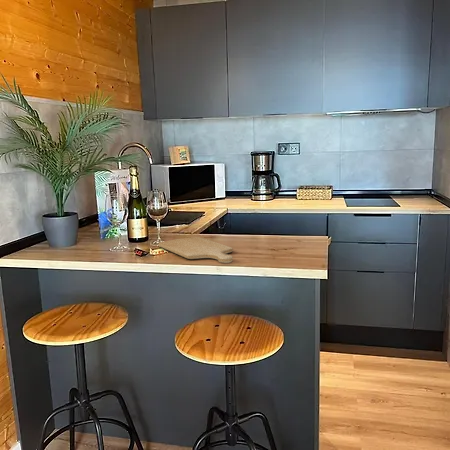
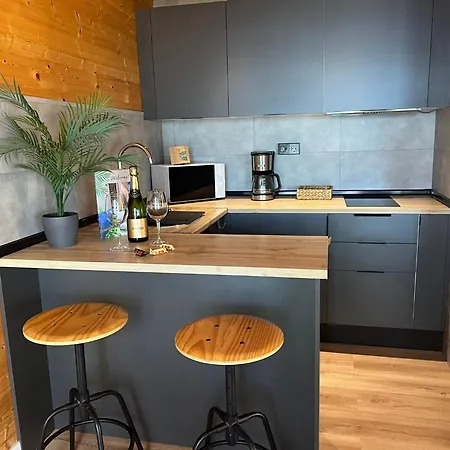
- chopping board (201, 249)
